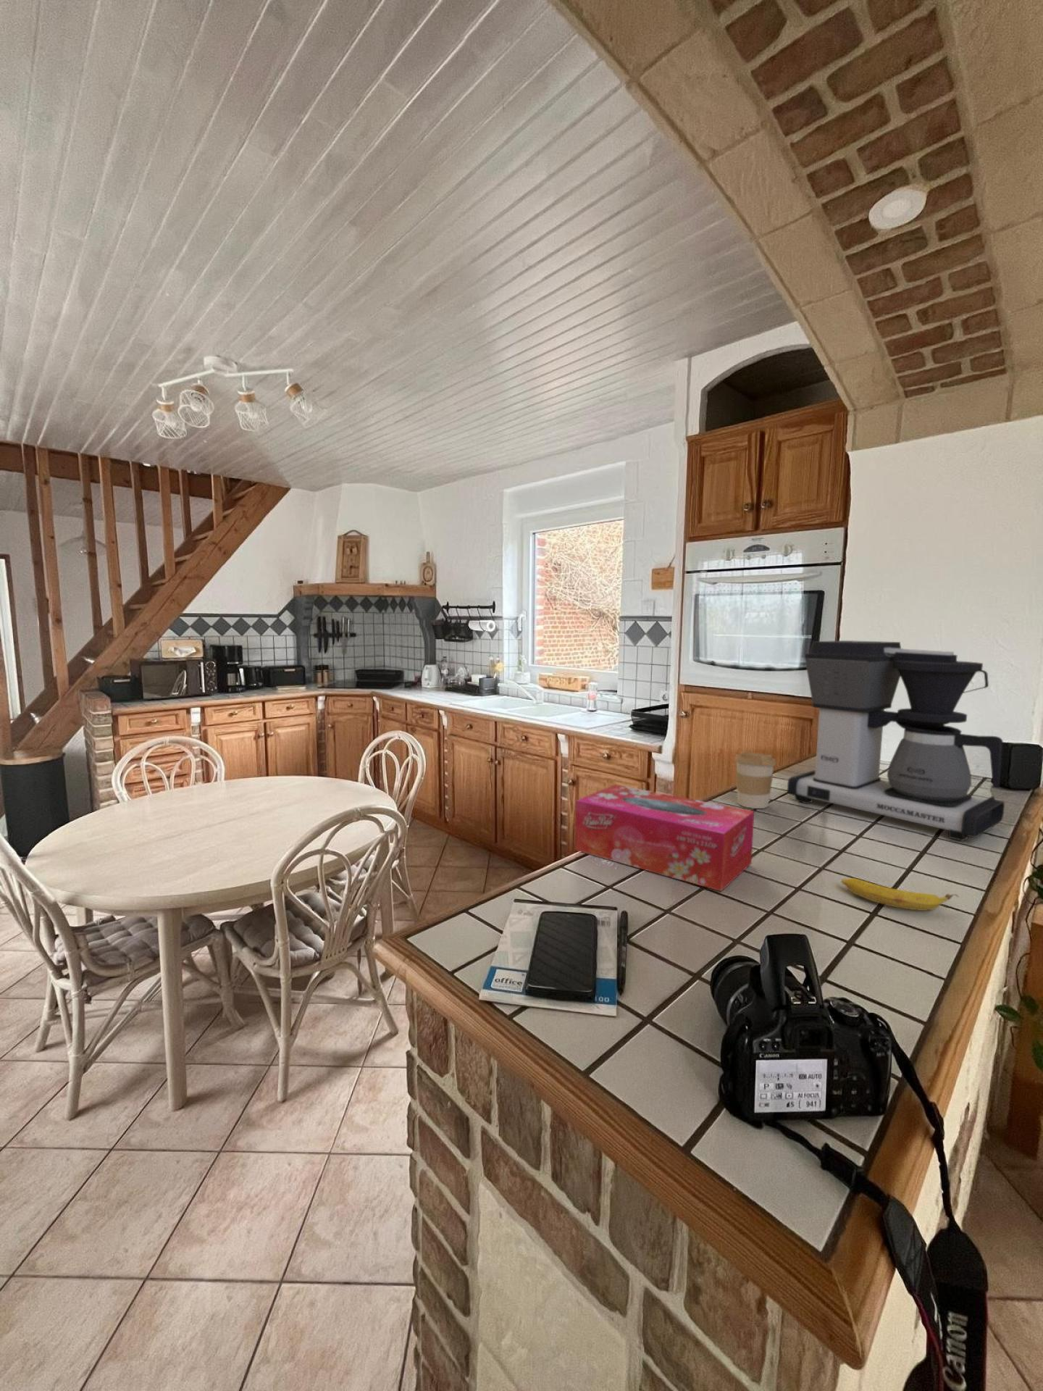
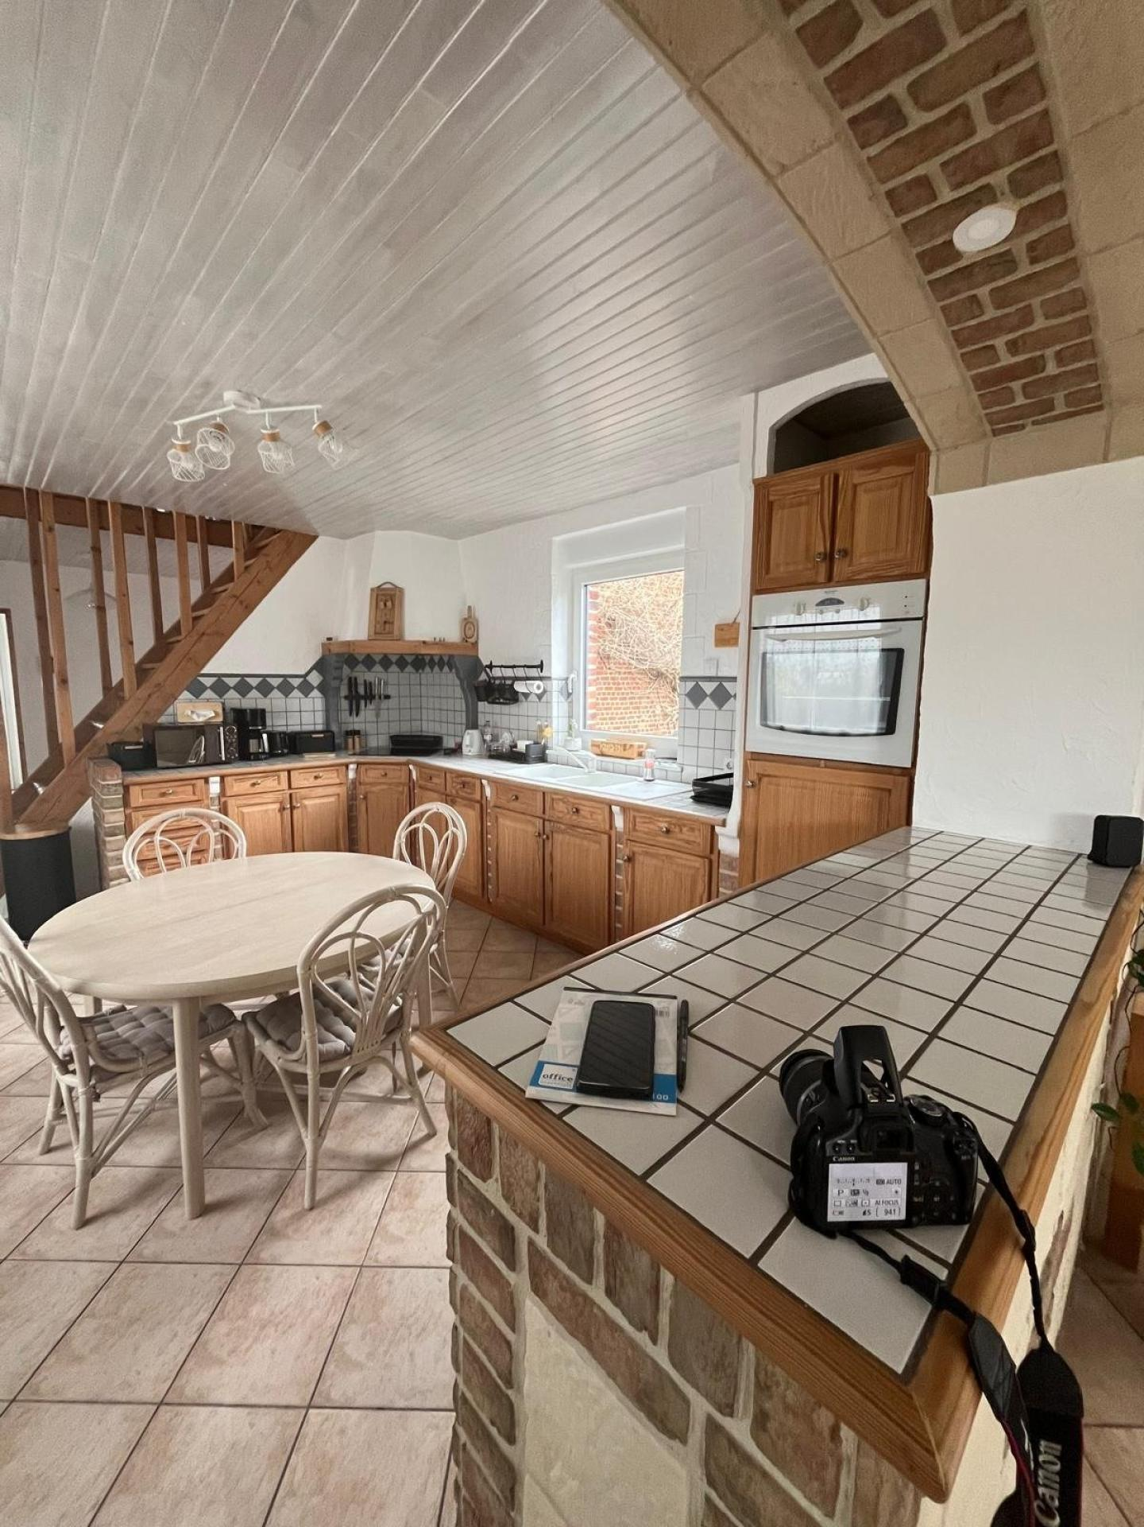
- tissue box (662, 831)
- coffee maker (899, 726)
- coffee cup (754, 778)
- banana (896, 890)
